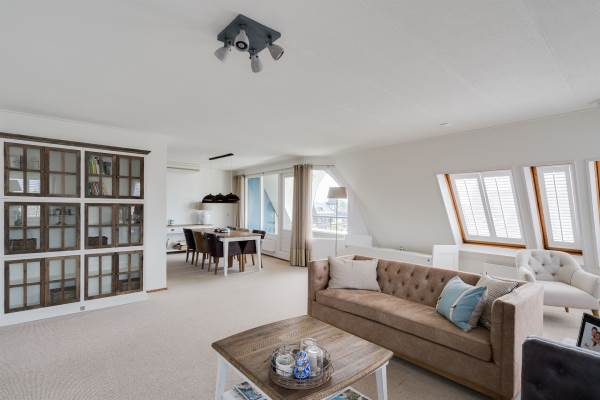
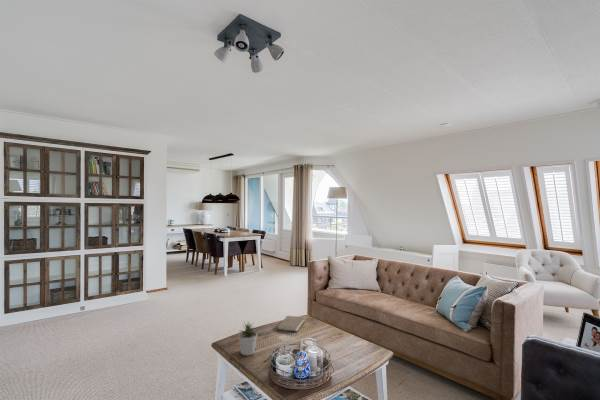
+ potted plant (248, 337)
+ book (291, 323)
